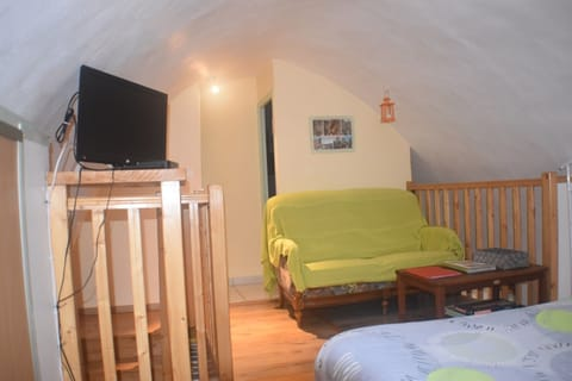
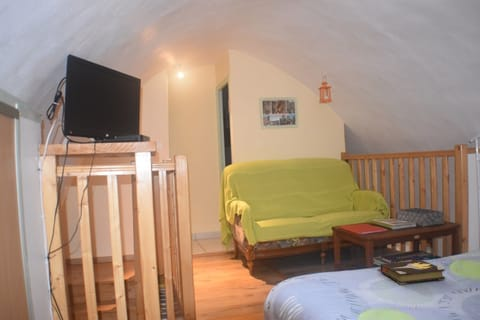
+ hardback book (411, 270)
